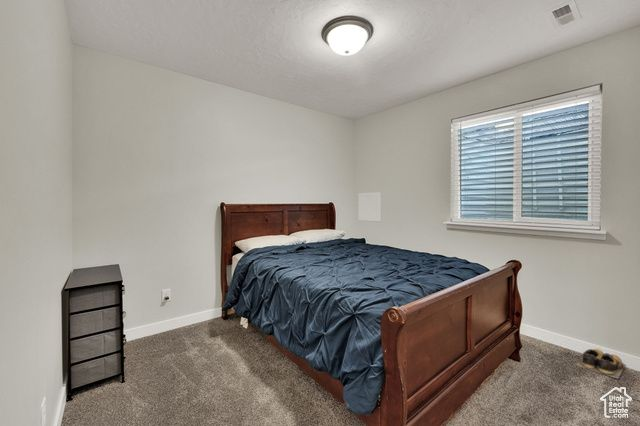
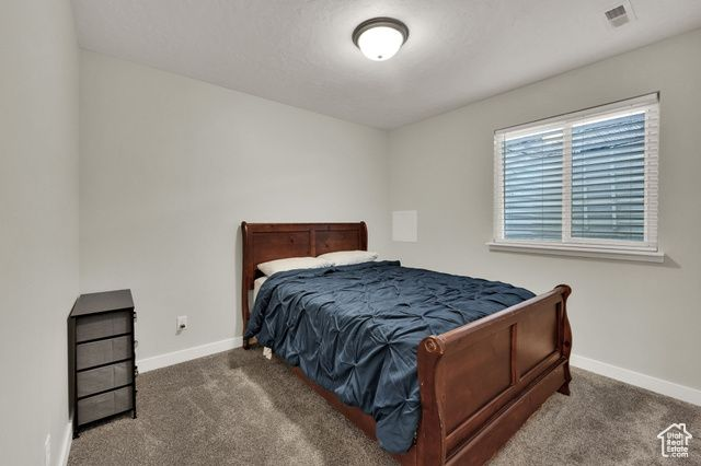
- shoes (600, 358)
